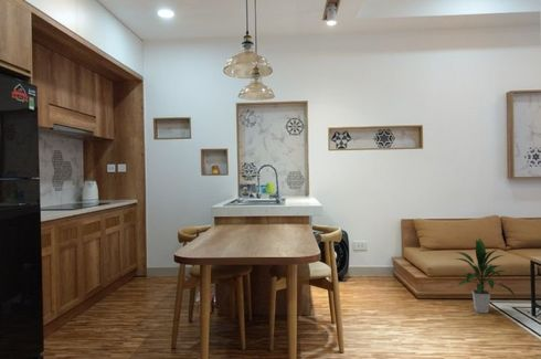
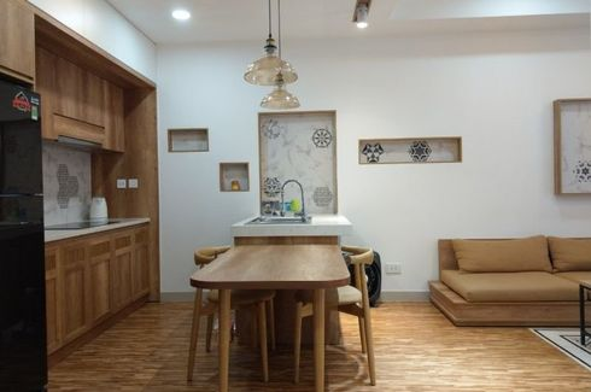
- indoor plant (482, 275)
